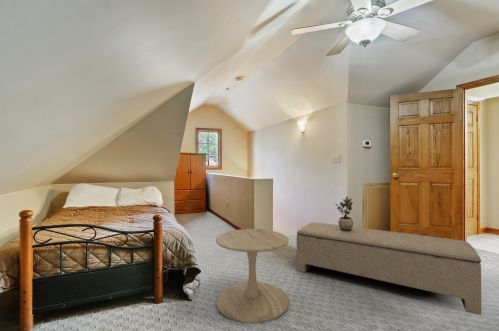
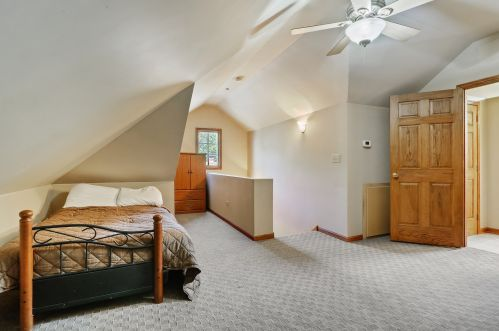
- potted plant (344, 212)
- bench (375, 256)
- side table (252, 269)
